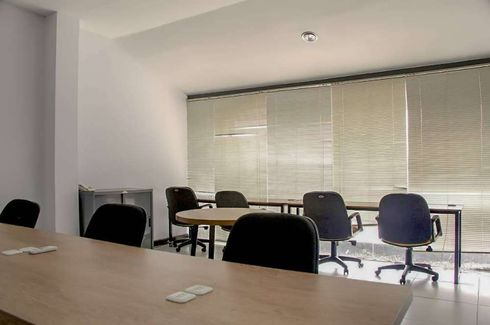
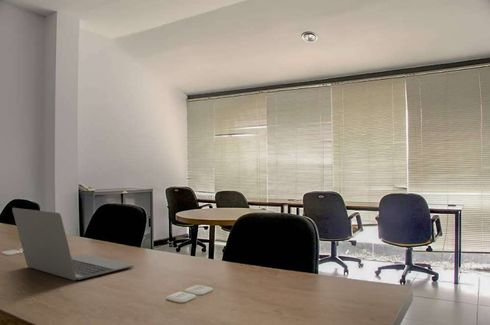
+ laptop (66, 238)
